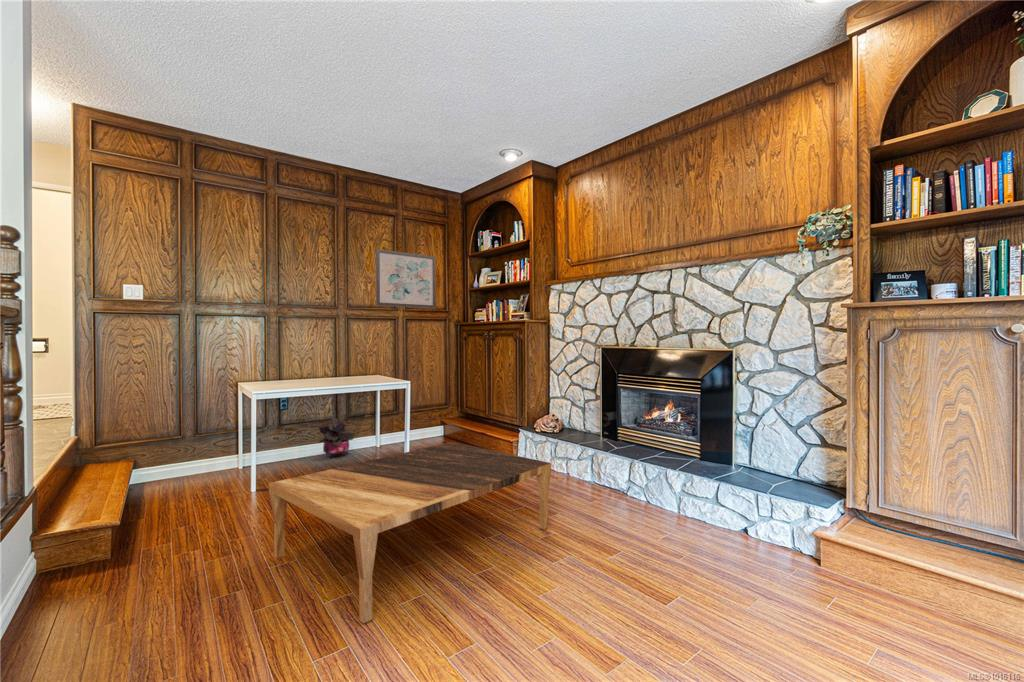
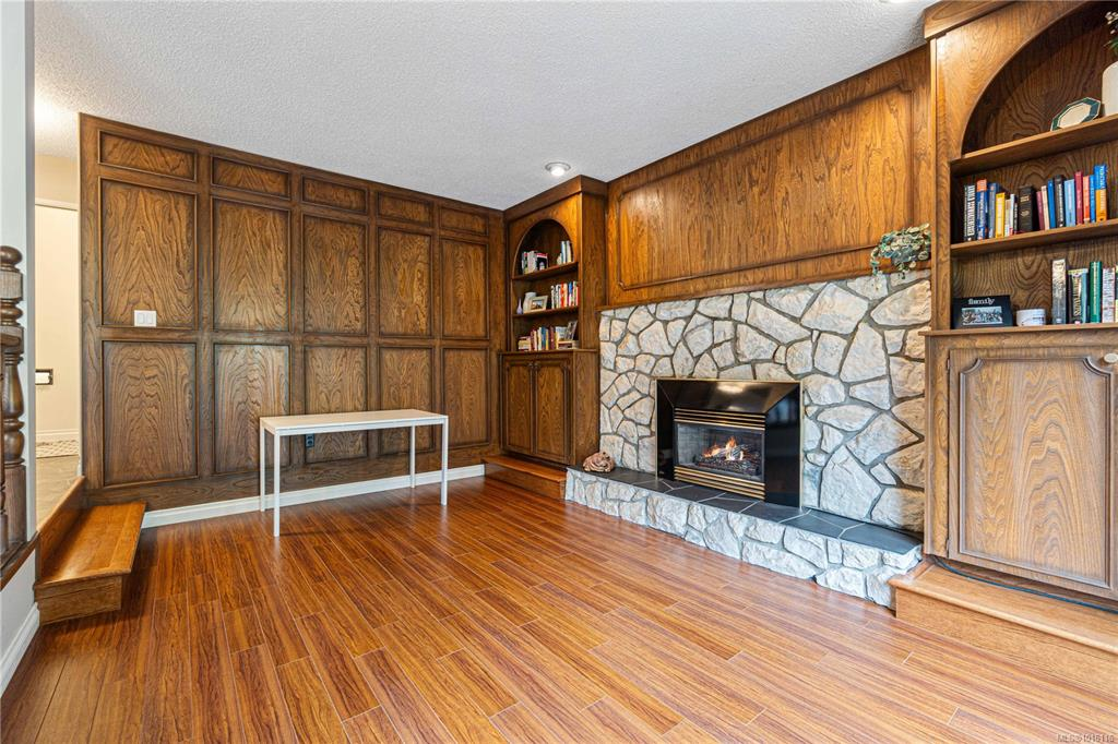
- coffee table (420, 506)
- wall art (407, 279)
- potted plant (336, 436)
